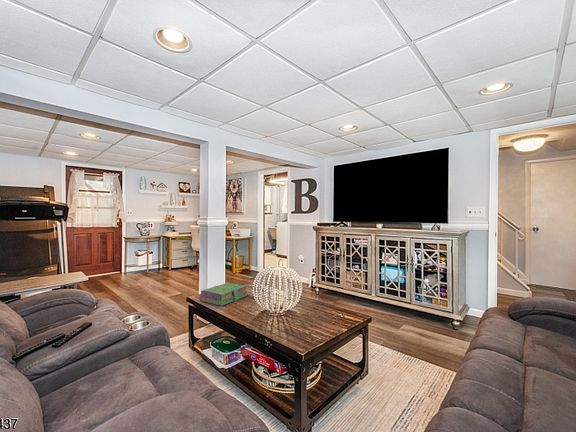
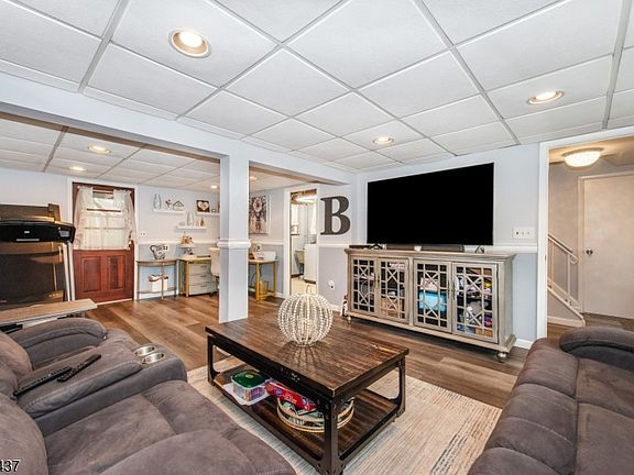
- stack of books (224, 293)
